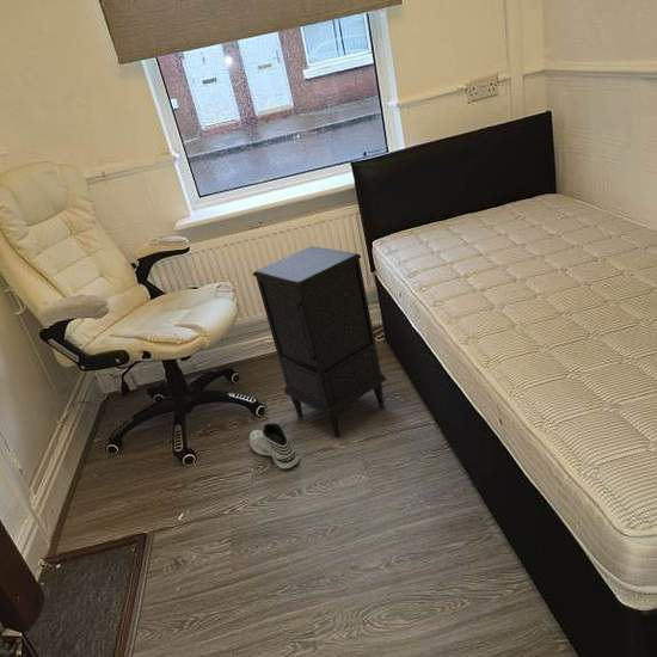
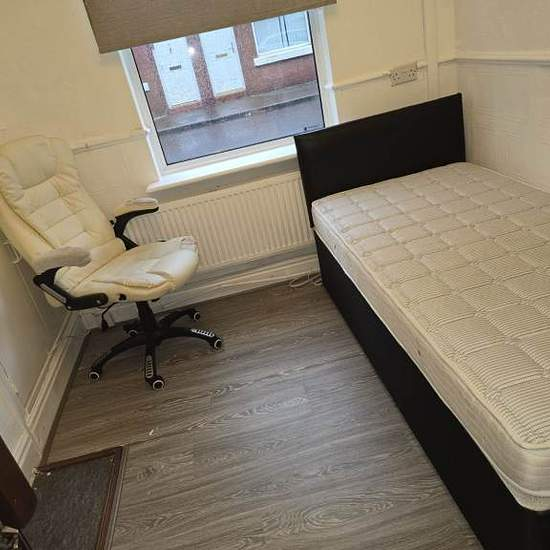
- nightstand (323, 340)
- sneaker (270, 435)
